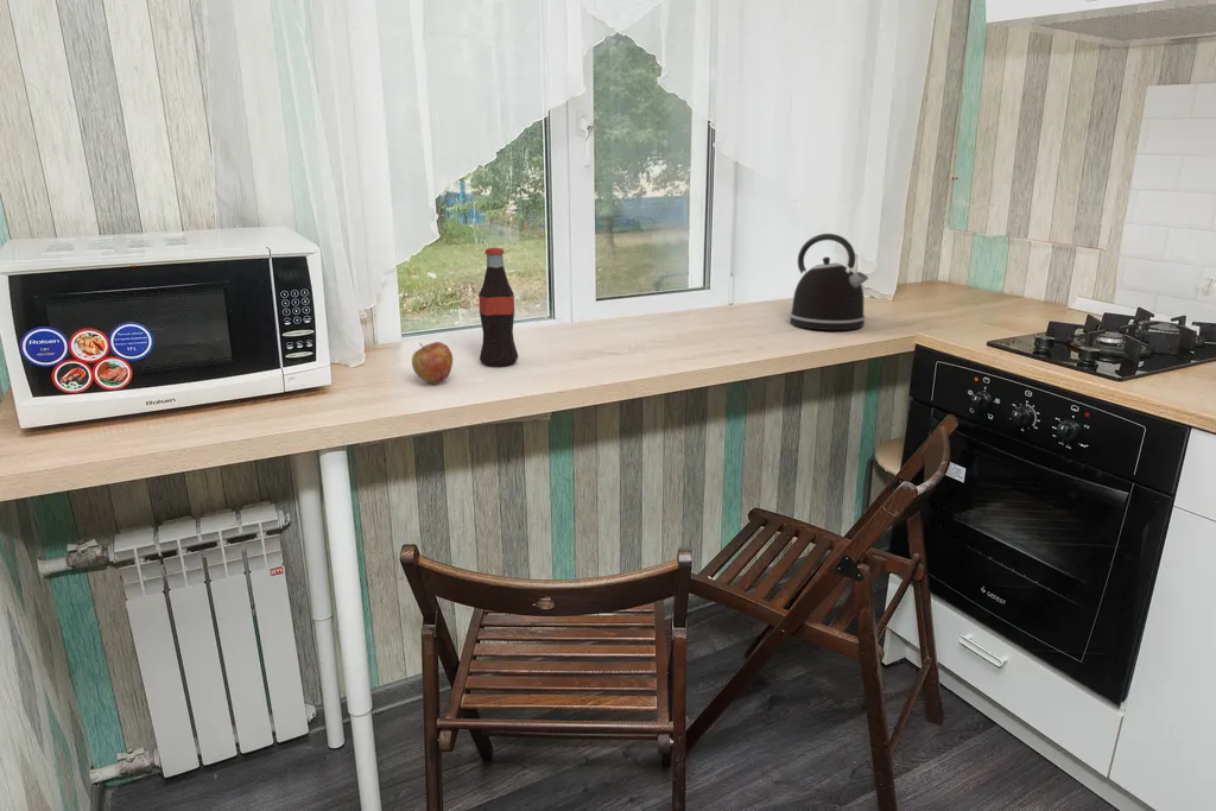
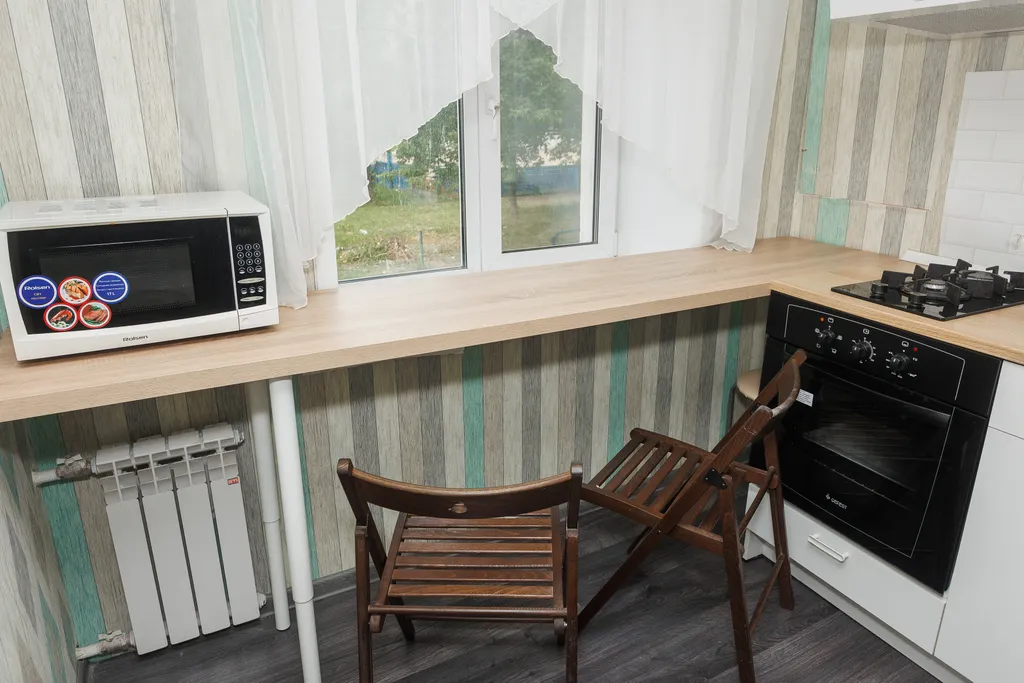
- apple (432, 362)
- kettle (829, 279)
- bottle (496, 305)
